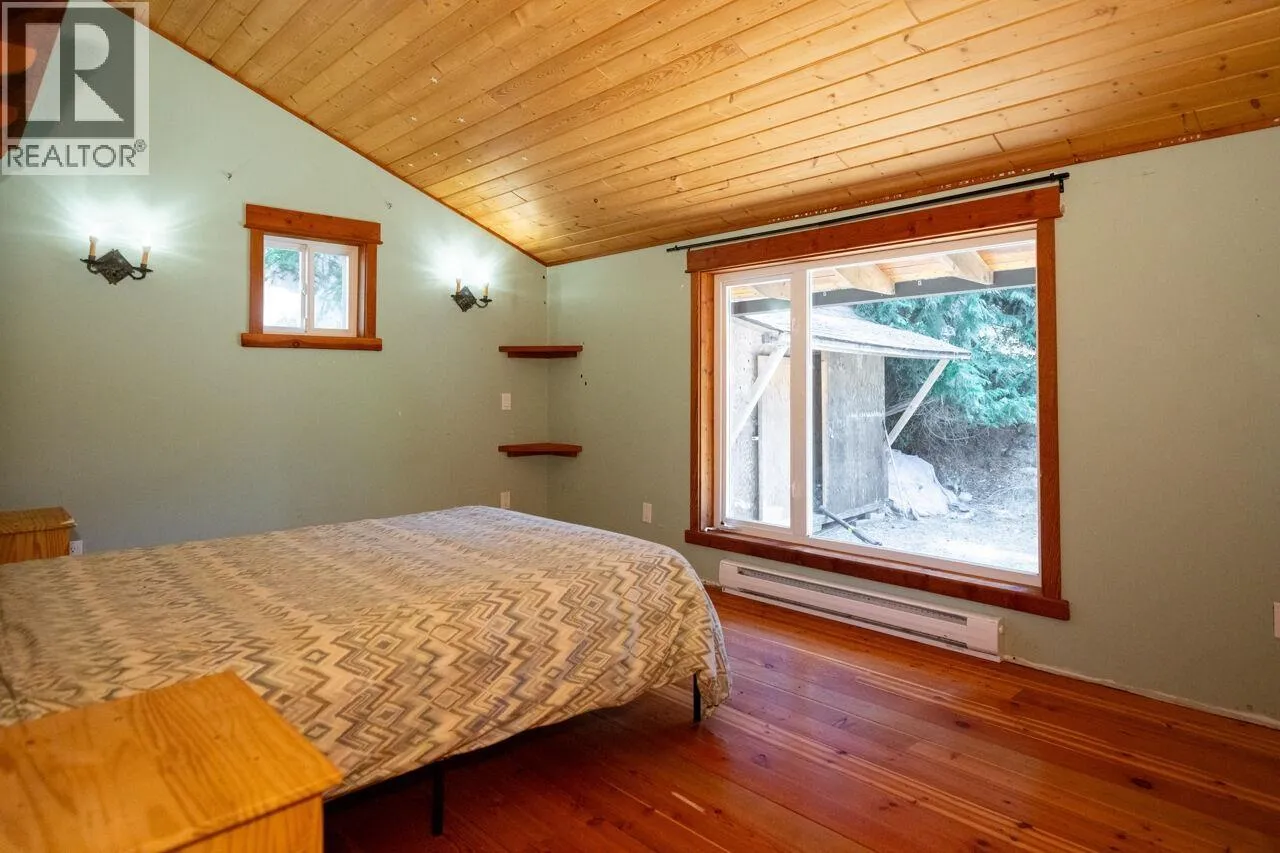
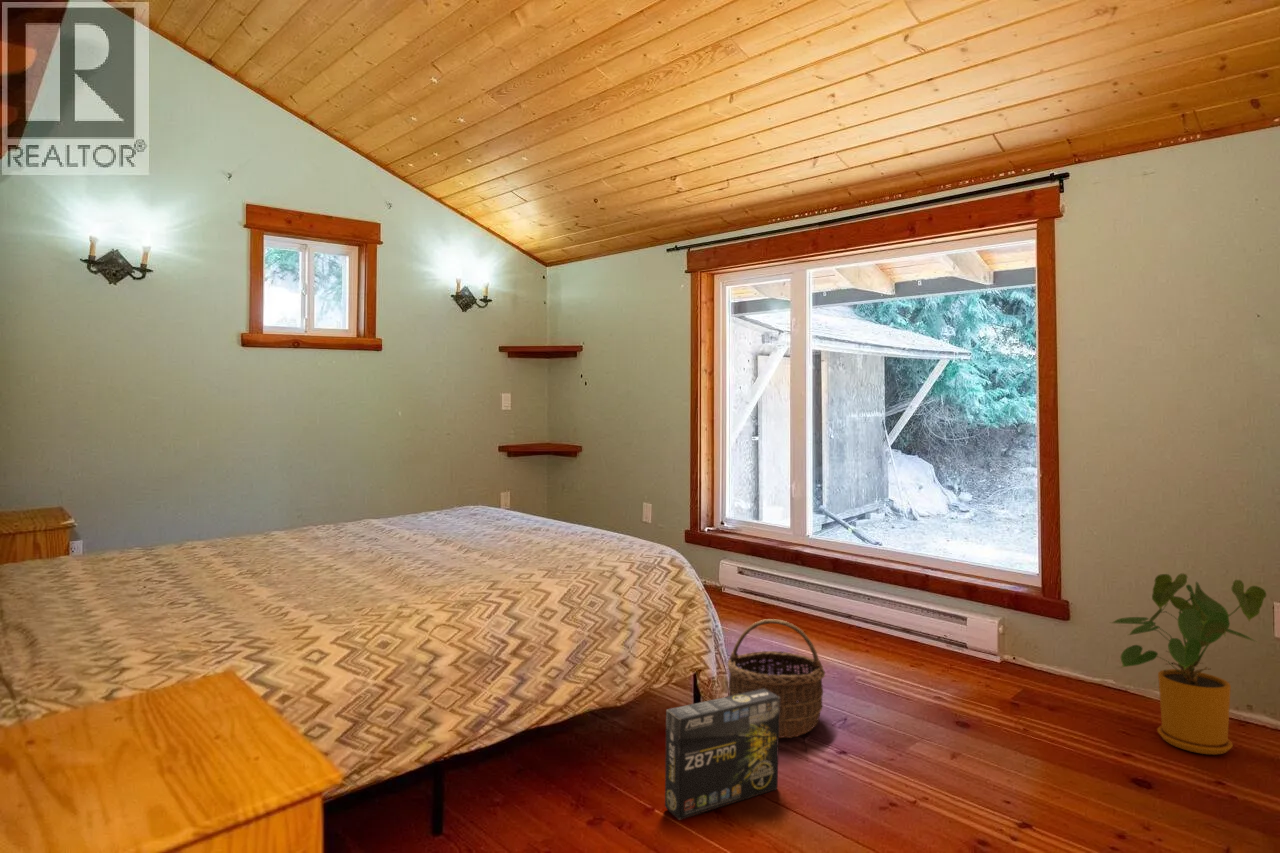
+ wicker basket (775, 672)
+ box (723, 750)
+ house plant (1187, 660)
